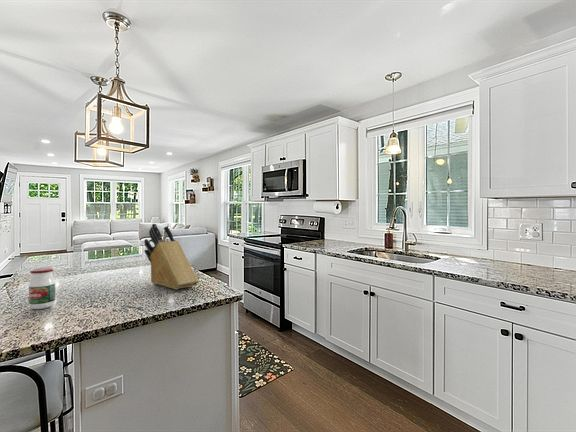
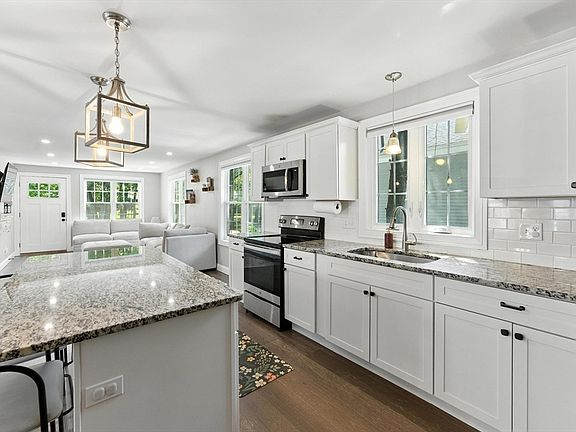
- knife block (169, 253)
- jar (42, 288)
